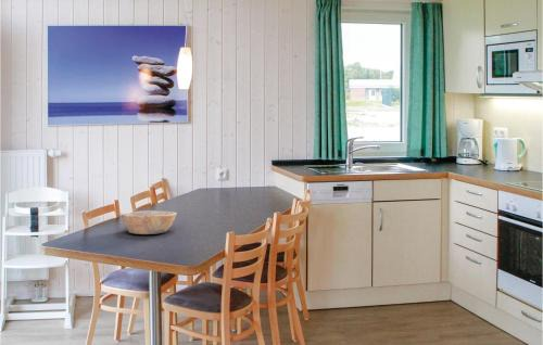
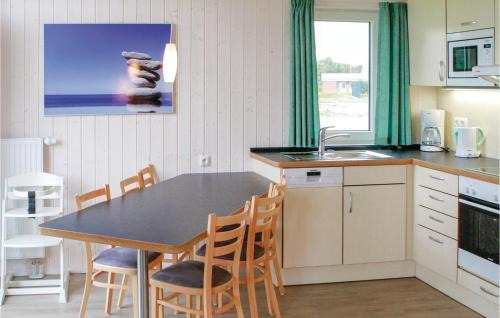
- bowl (148, 222)
